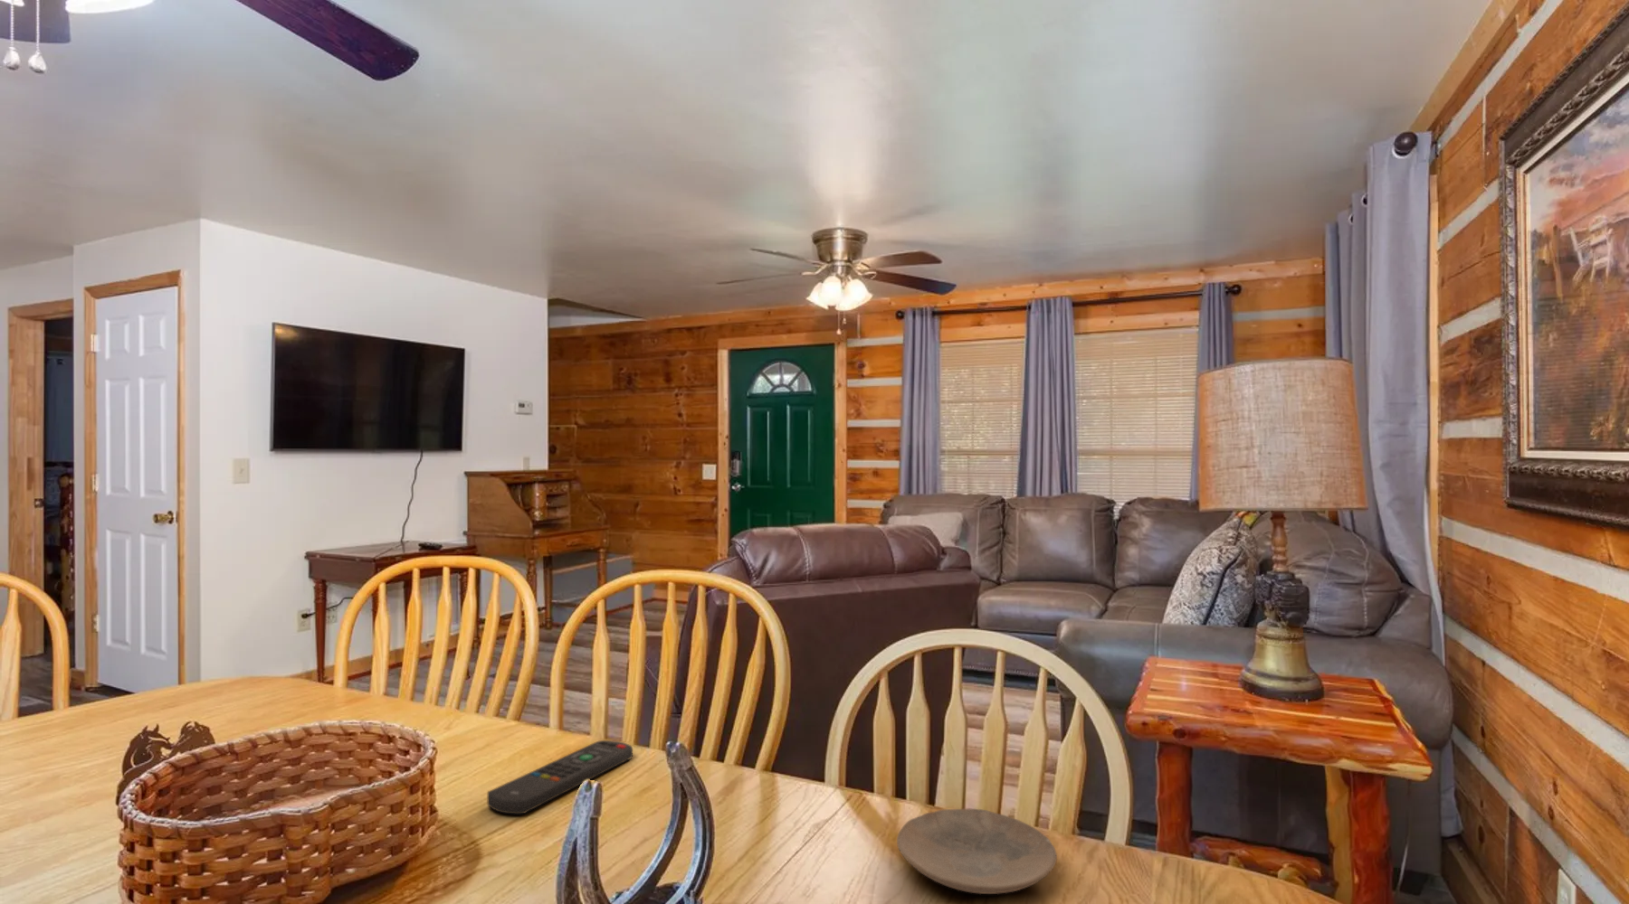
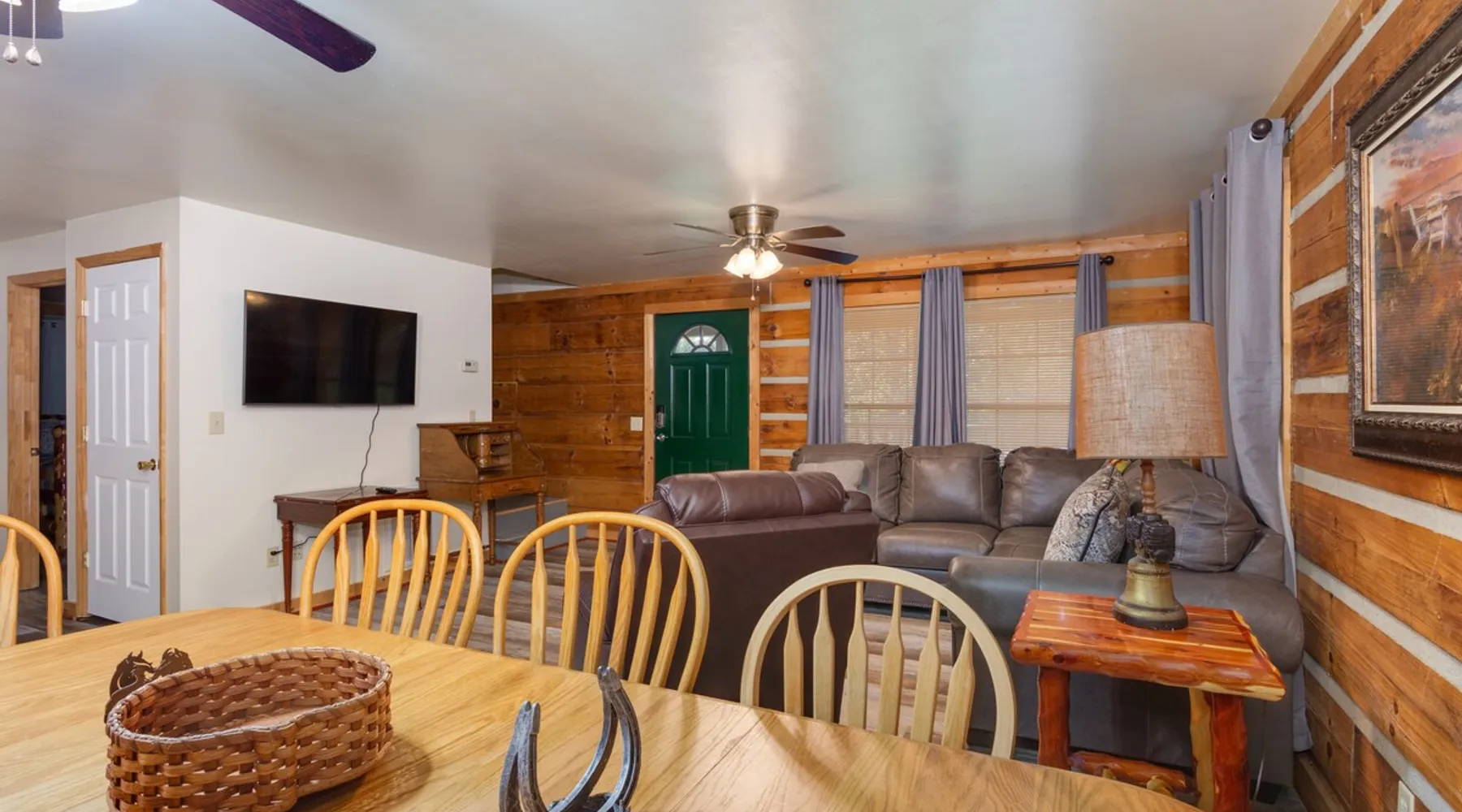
- plate (975, 855)
- remote control (565, 773)
